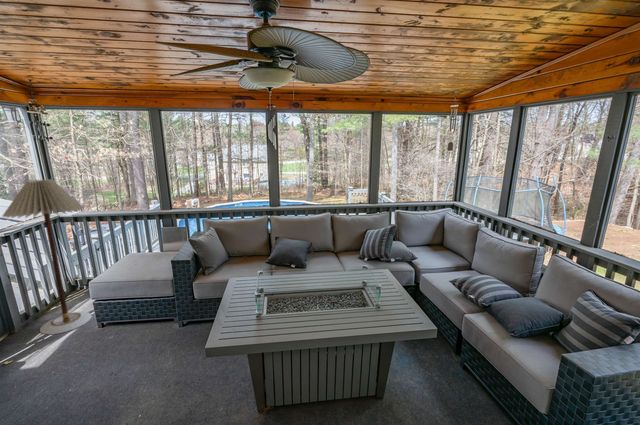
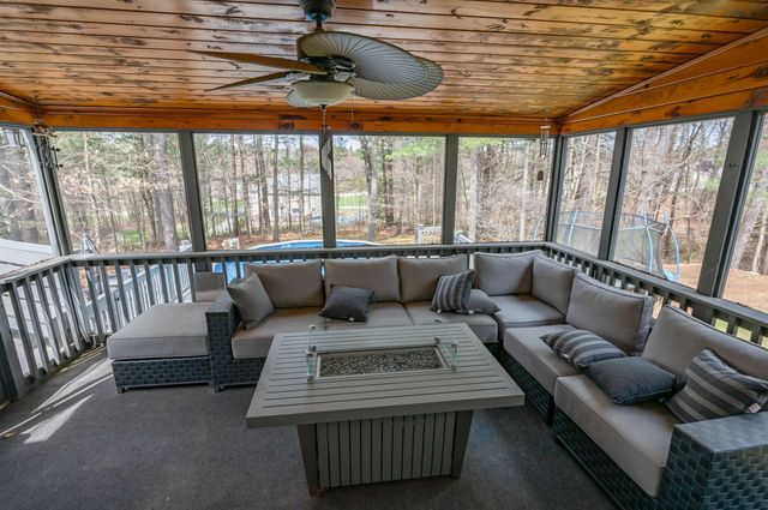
- floor lamp (54, 254)
